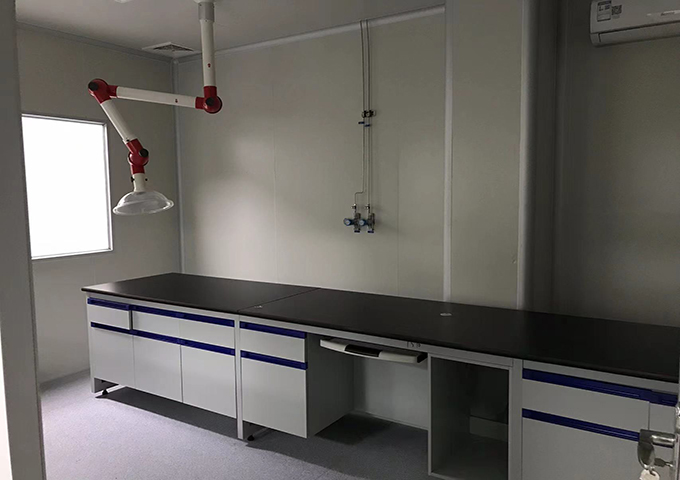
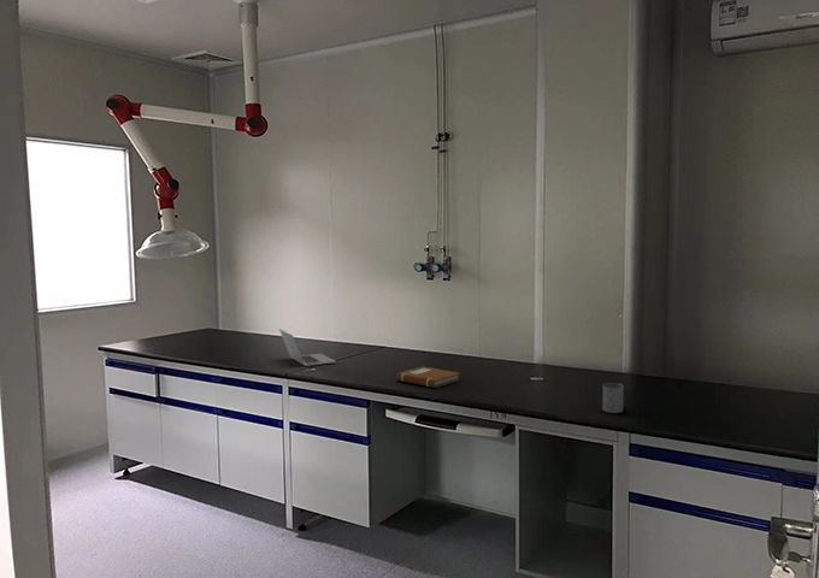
+ notebook (426, 376)
+ laptop (310, 354)
+ mug (614, 396)
